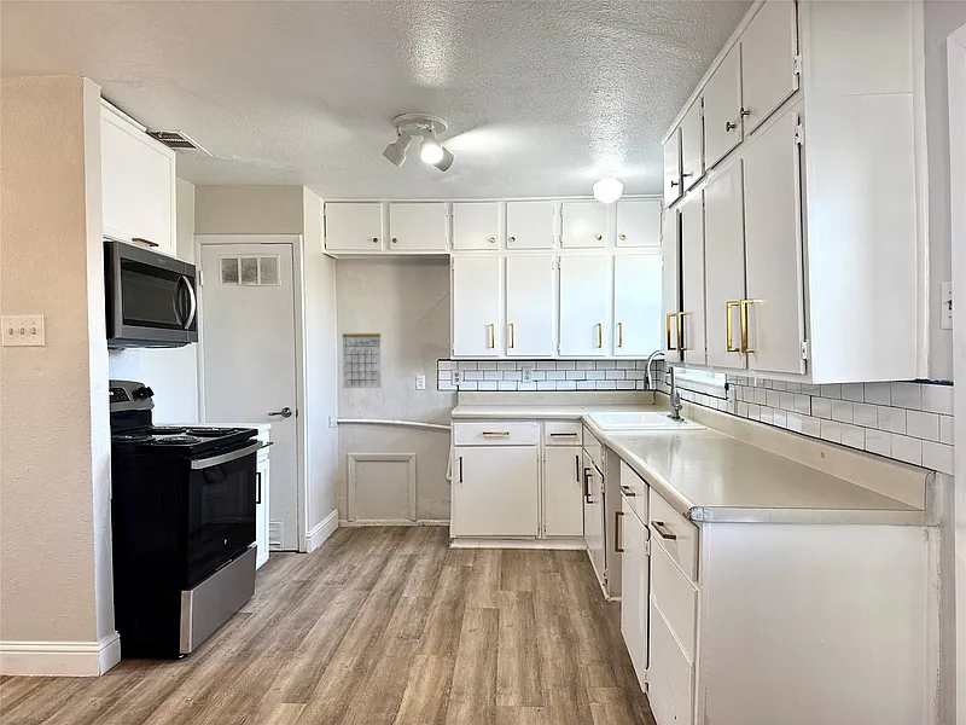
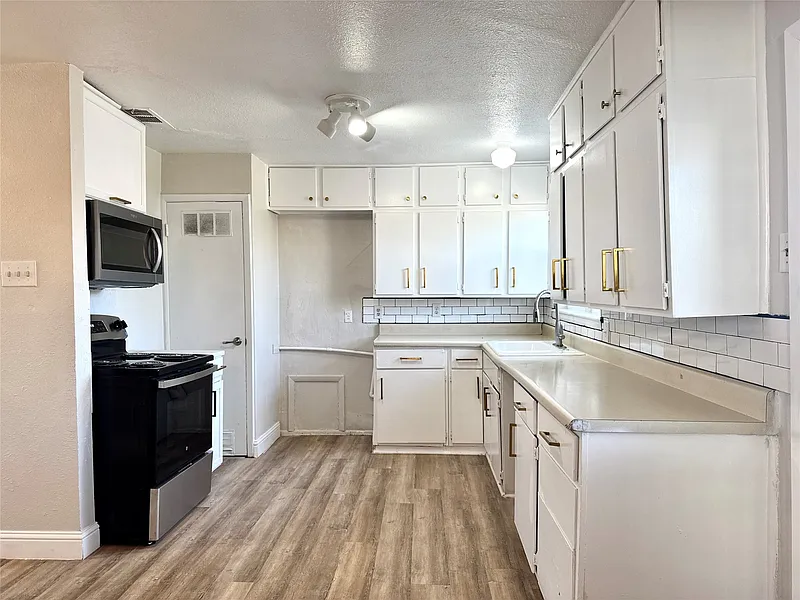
- calendar (361, 354)
